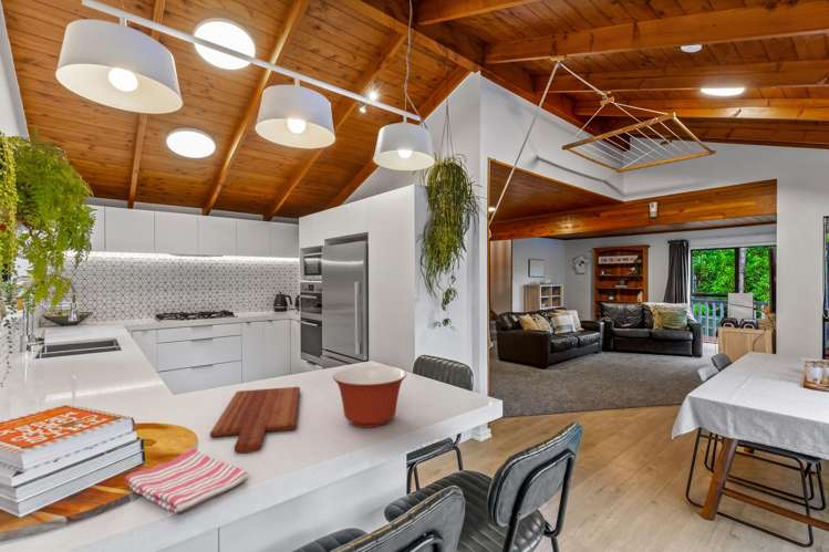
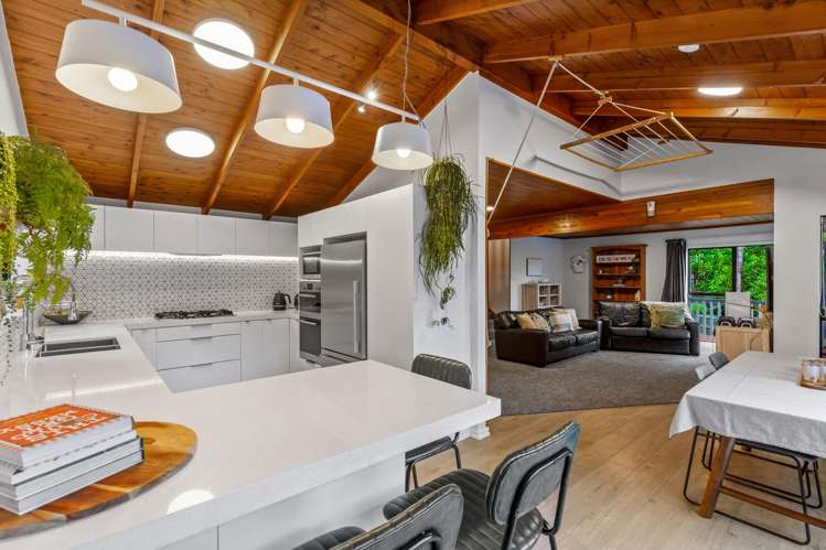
- cutting board (261, 409)
- dish towel (187, 477)
- mixing bowl (370, 397)
